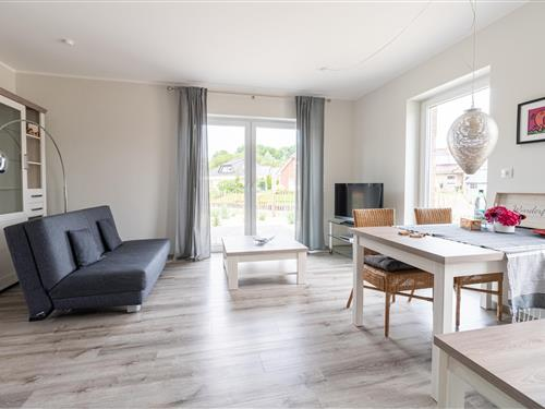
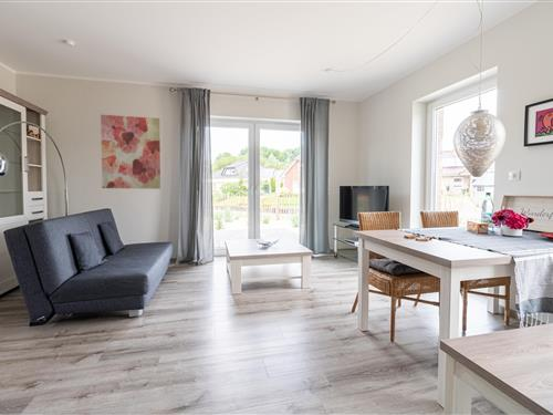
+ wall art (132, 153)
